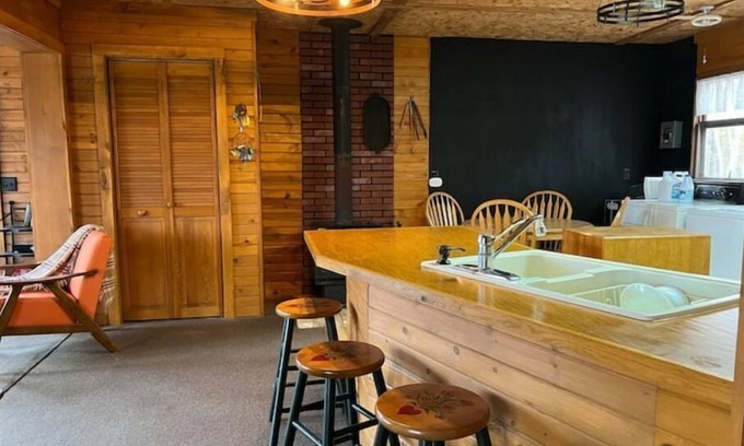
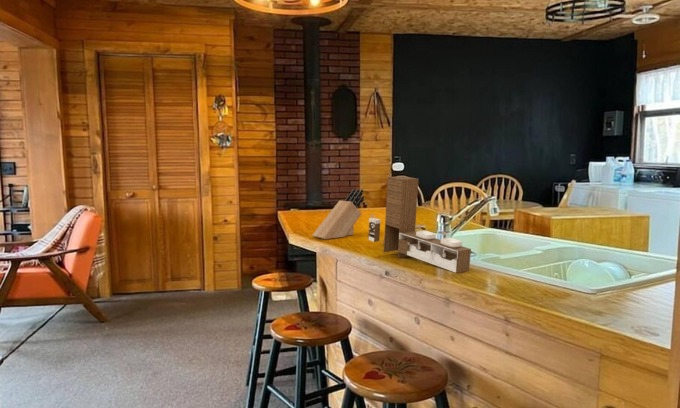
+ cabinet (415, 218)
+ knife block (340, 212)
